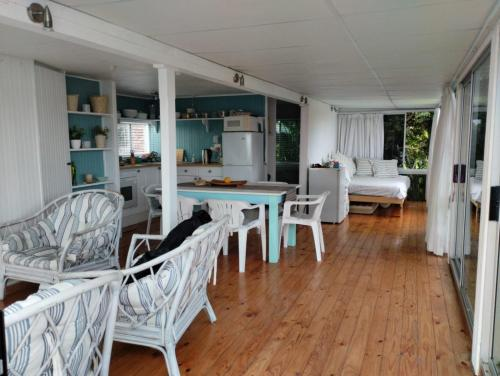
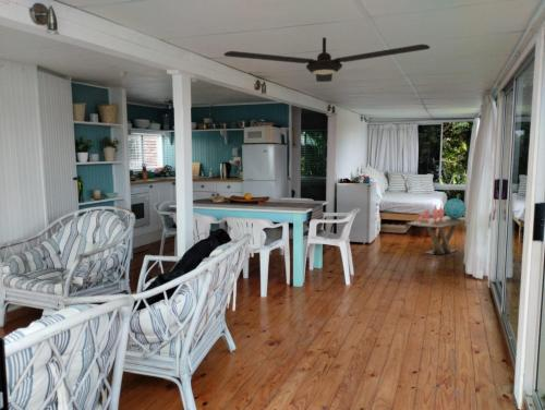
+ ceiling fan (324, 60)
+ coffee table (441, 236)
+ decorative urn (429, 210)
+ decorative globe (455, 208)
